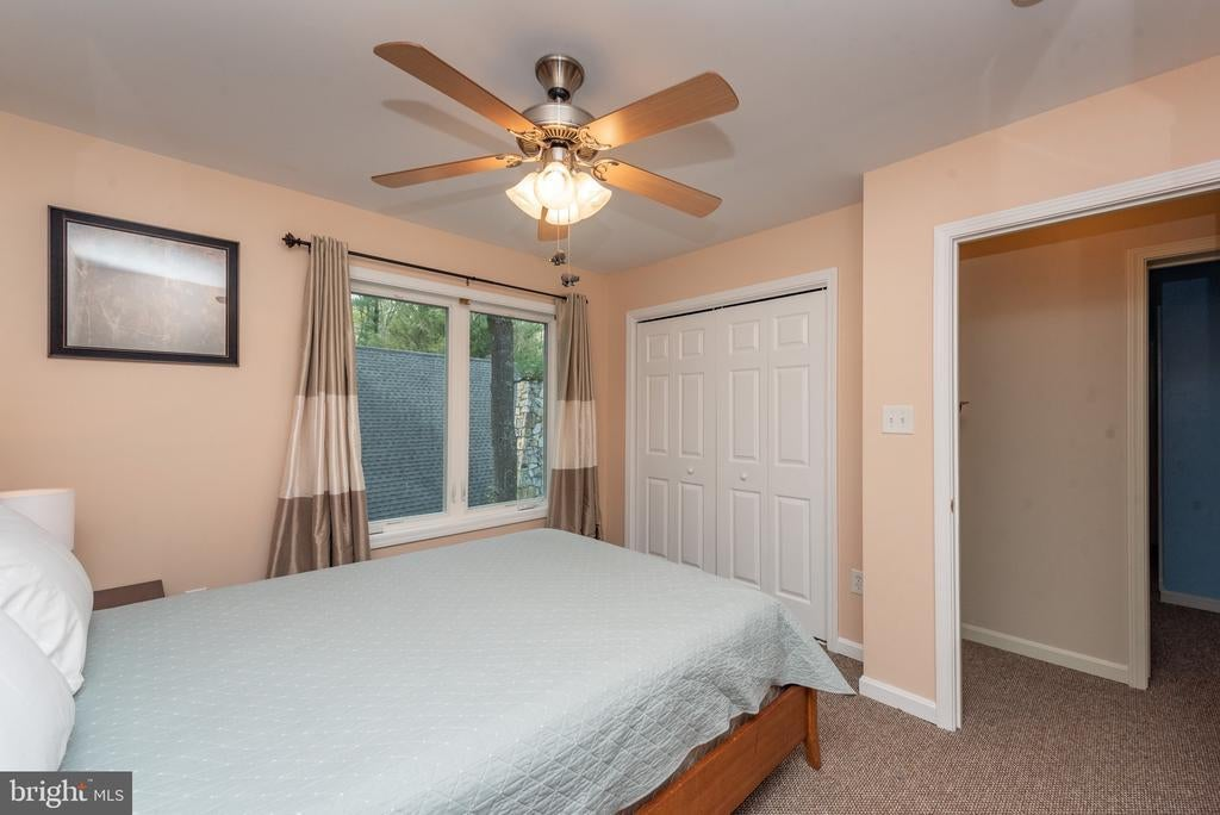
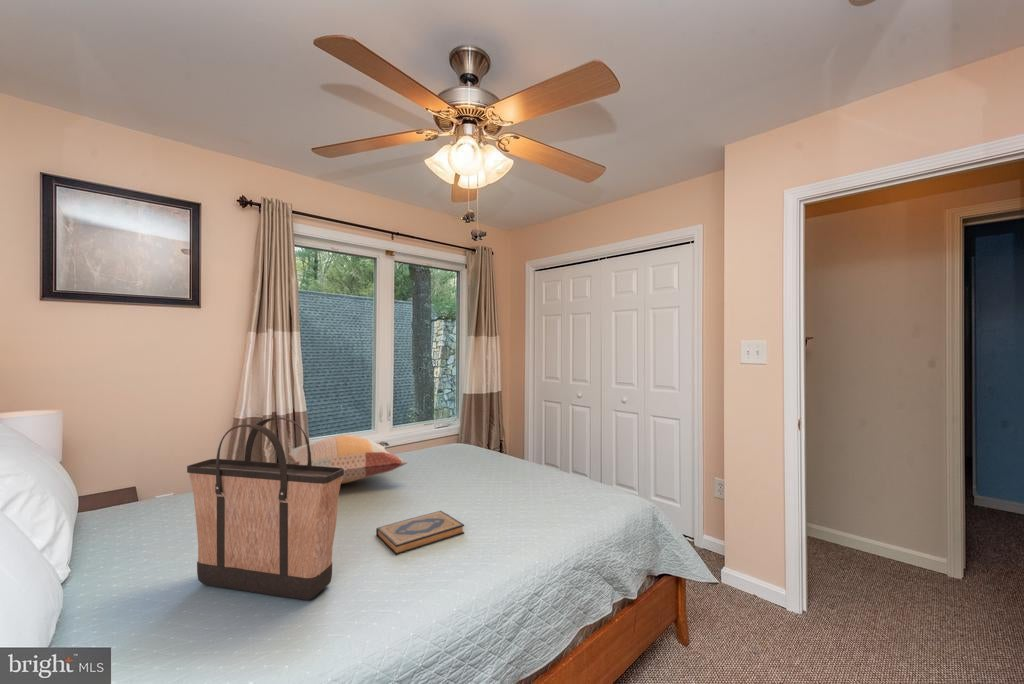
+ hardback book (420, 530)
+ shopping bag (264, 503)
+ decorative pillow (344, 457)
